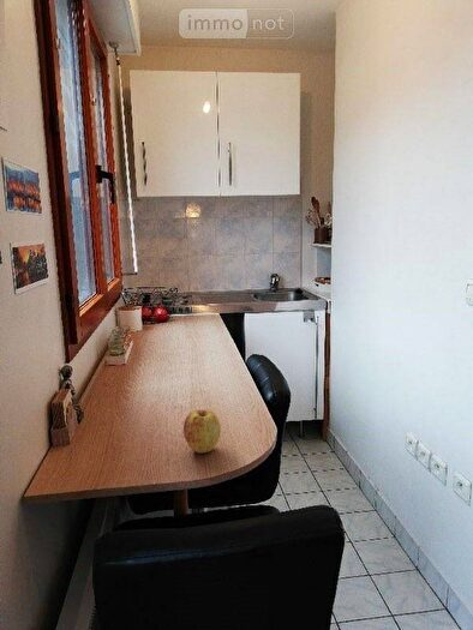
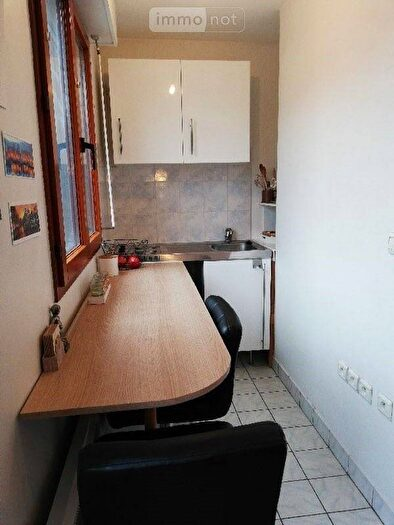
- apple (203, 430)
